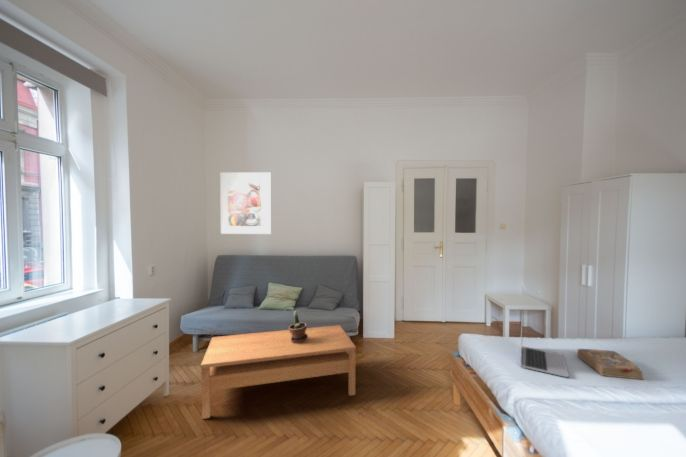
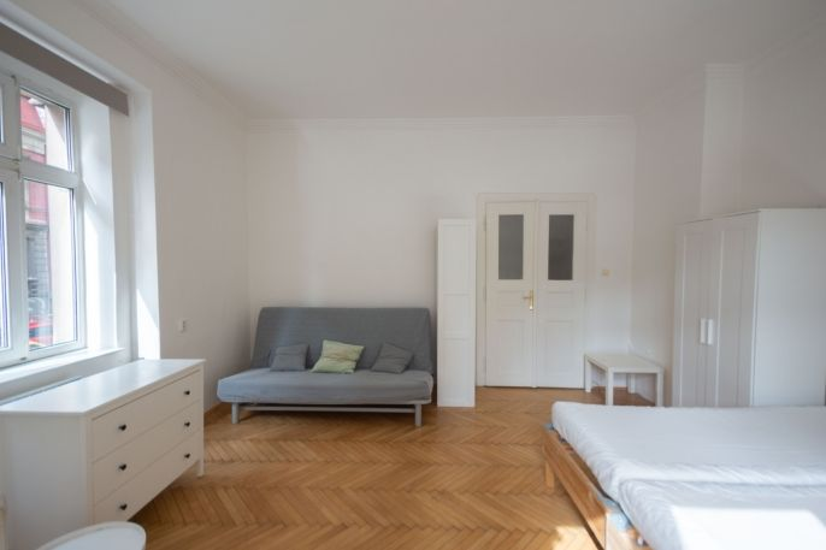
- potted plant (298, 326)
- coffee table (281, 365)
- book (610, 362)
- laptop (542, 350)
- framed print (245, 203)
